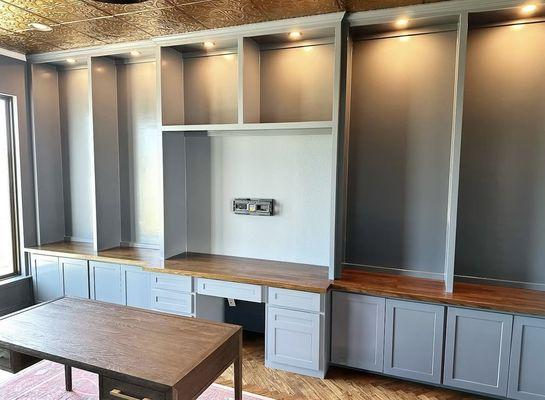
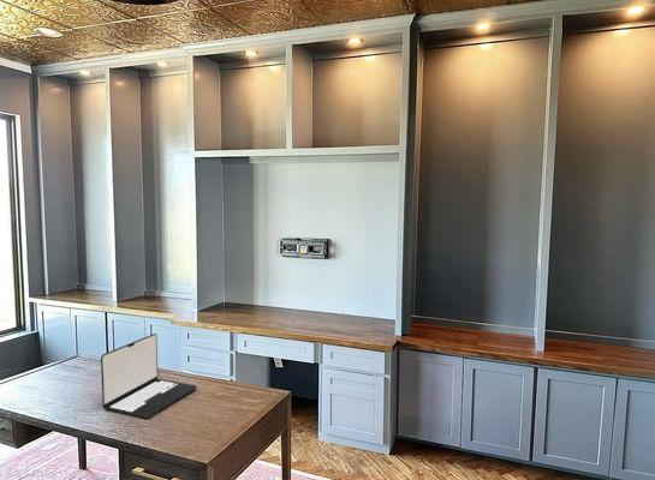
+ laptop (151, 372)
